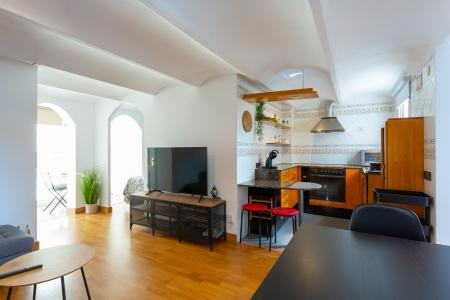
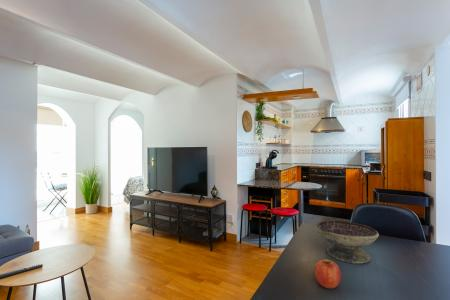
+ decorative bowl (345, 239)
+ fruit (327, 272)
